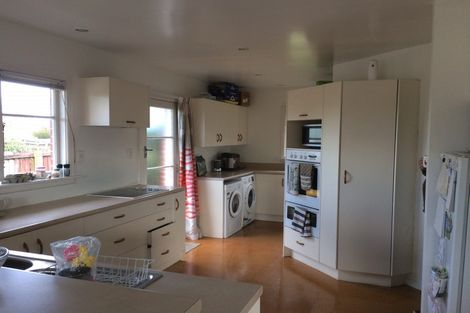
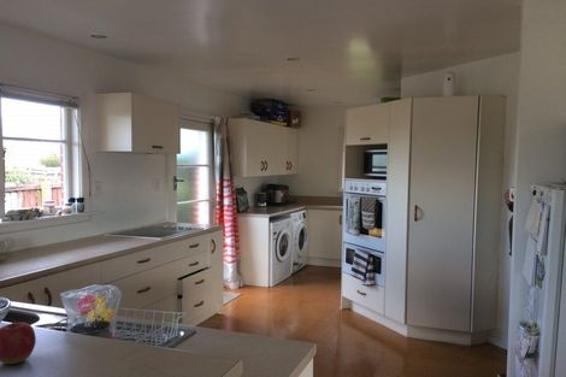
+ apple (14, 337)
